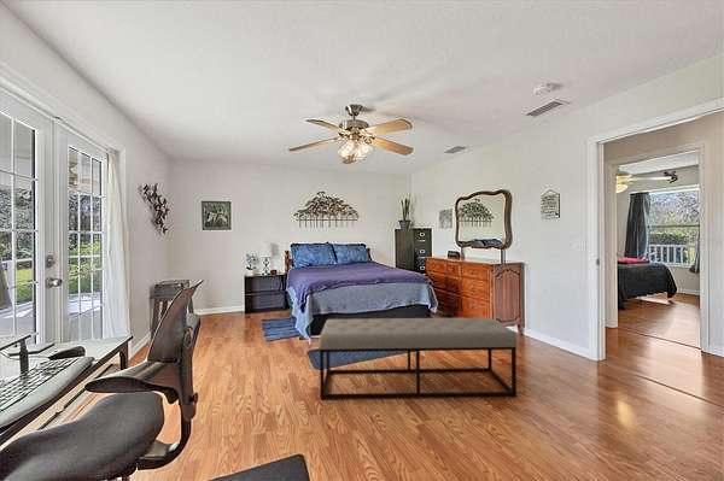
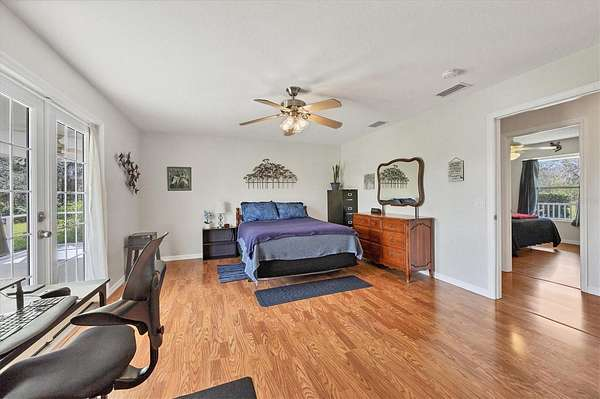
- bench (409, 353)
